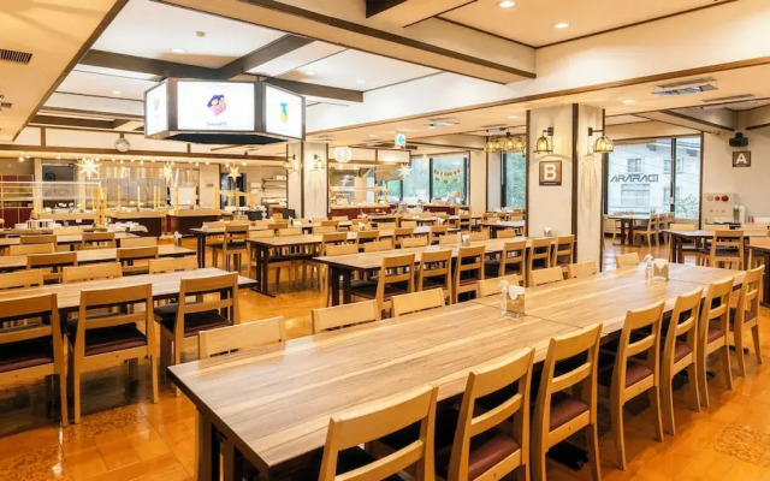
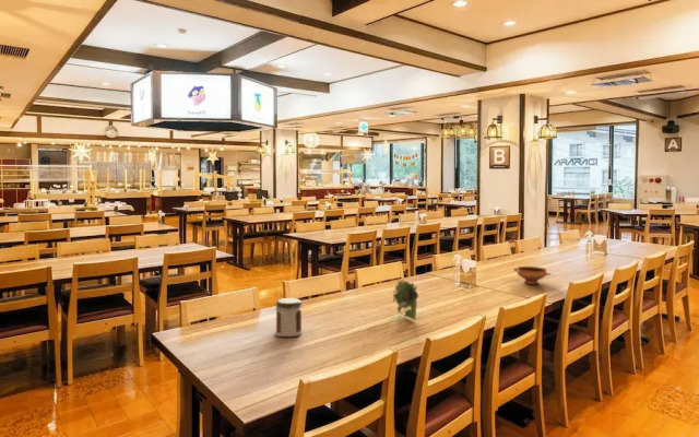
+ jar (288, 316)
+ succulent plant (406, 297)
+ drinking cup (531, 275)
